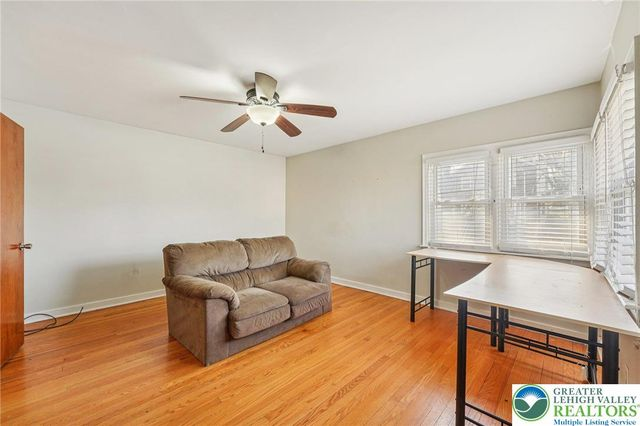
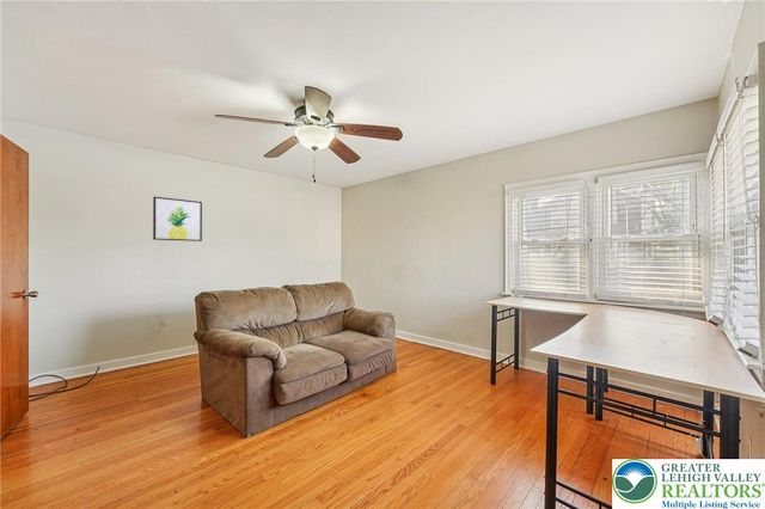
+ wall art (178, 220)
